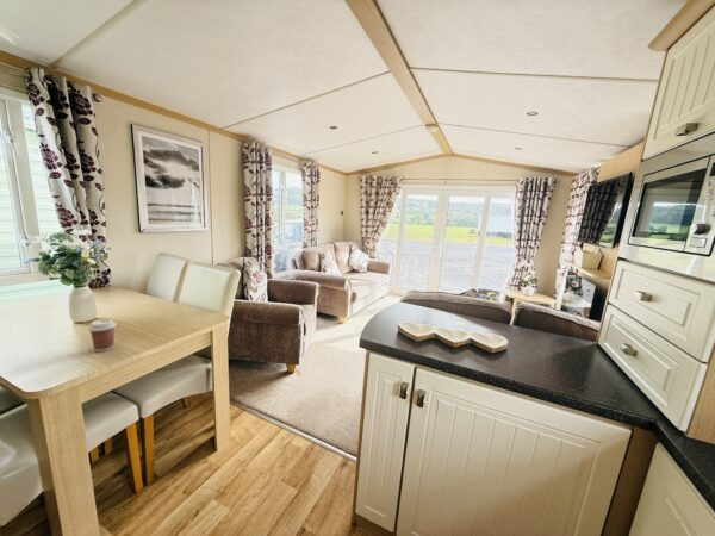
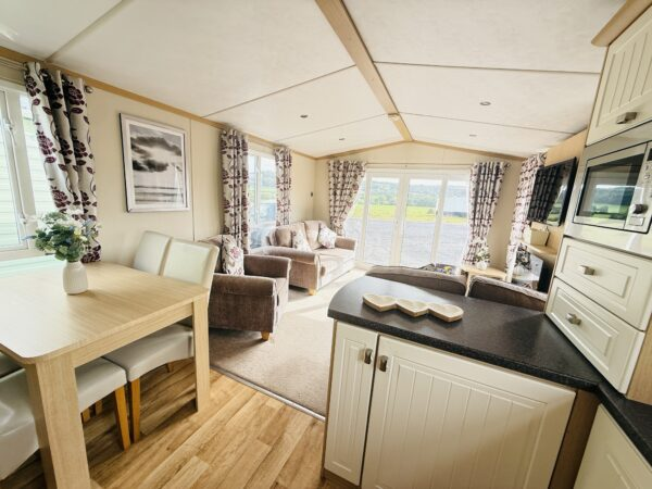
- coffee cup (102, 335)
